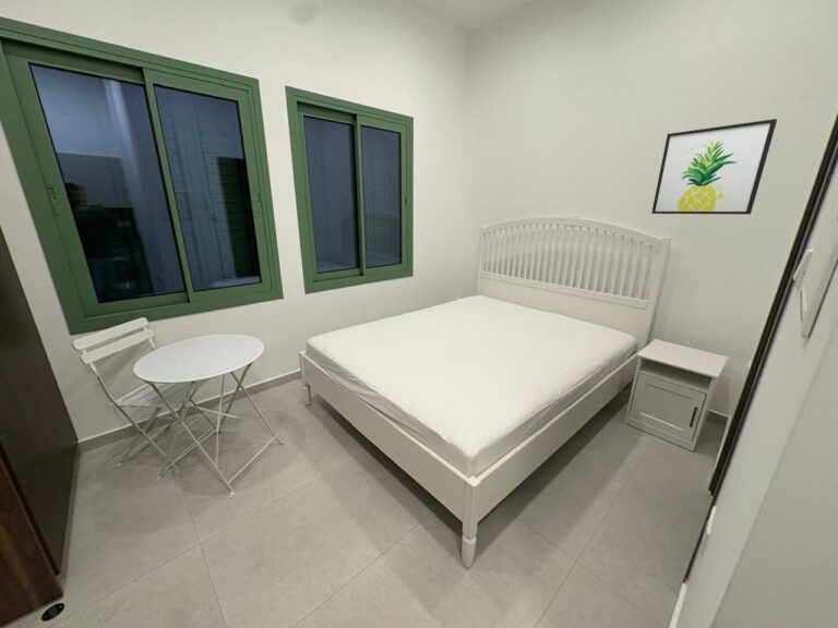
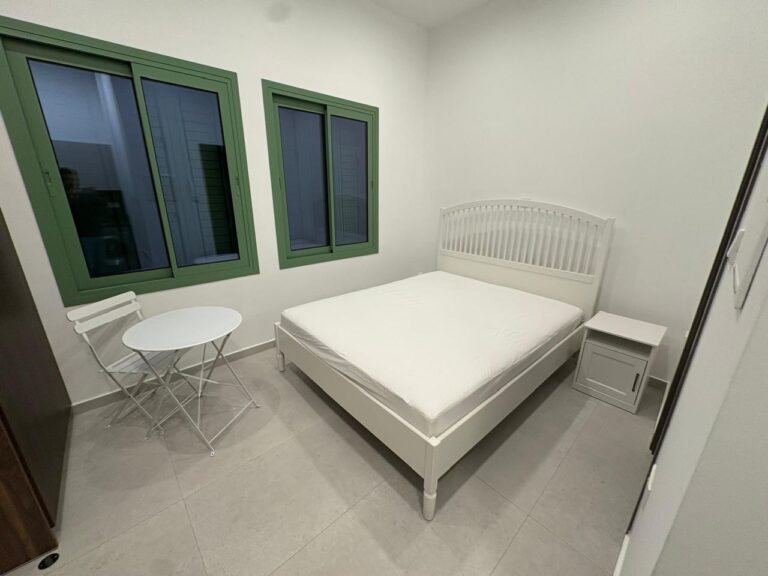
- wall art (707, 171)
